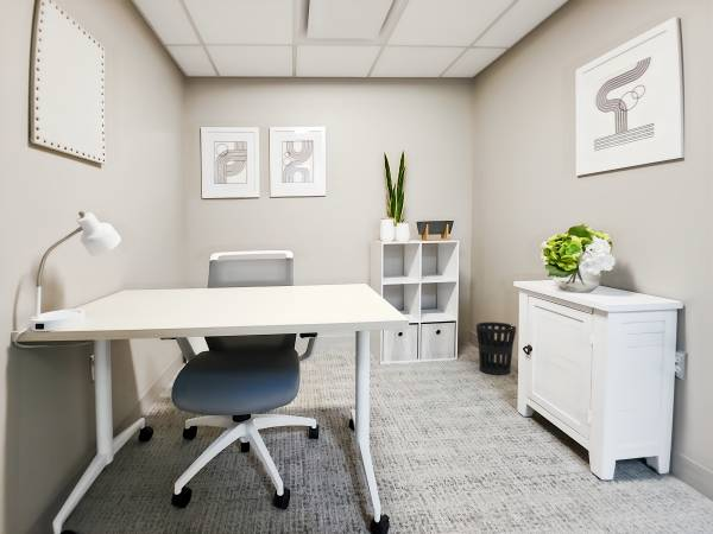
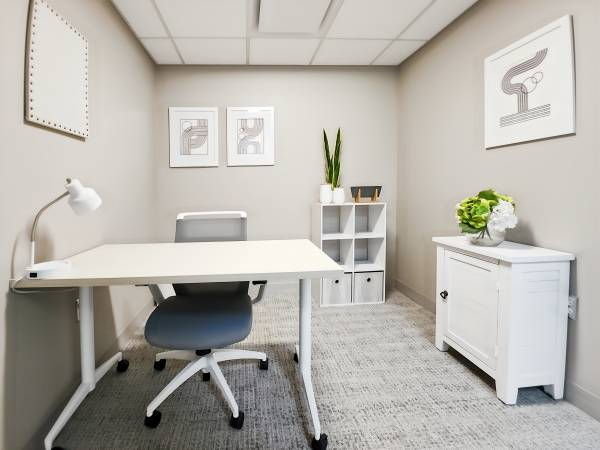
- wastebasket (494, 348)
